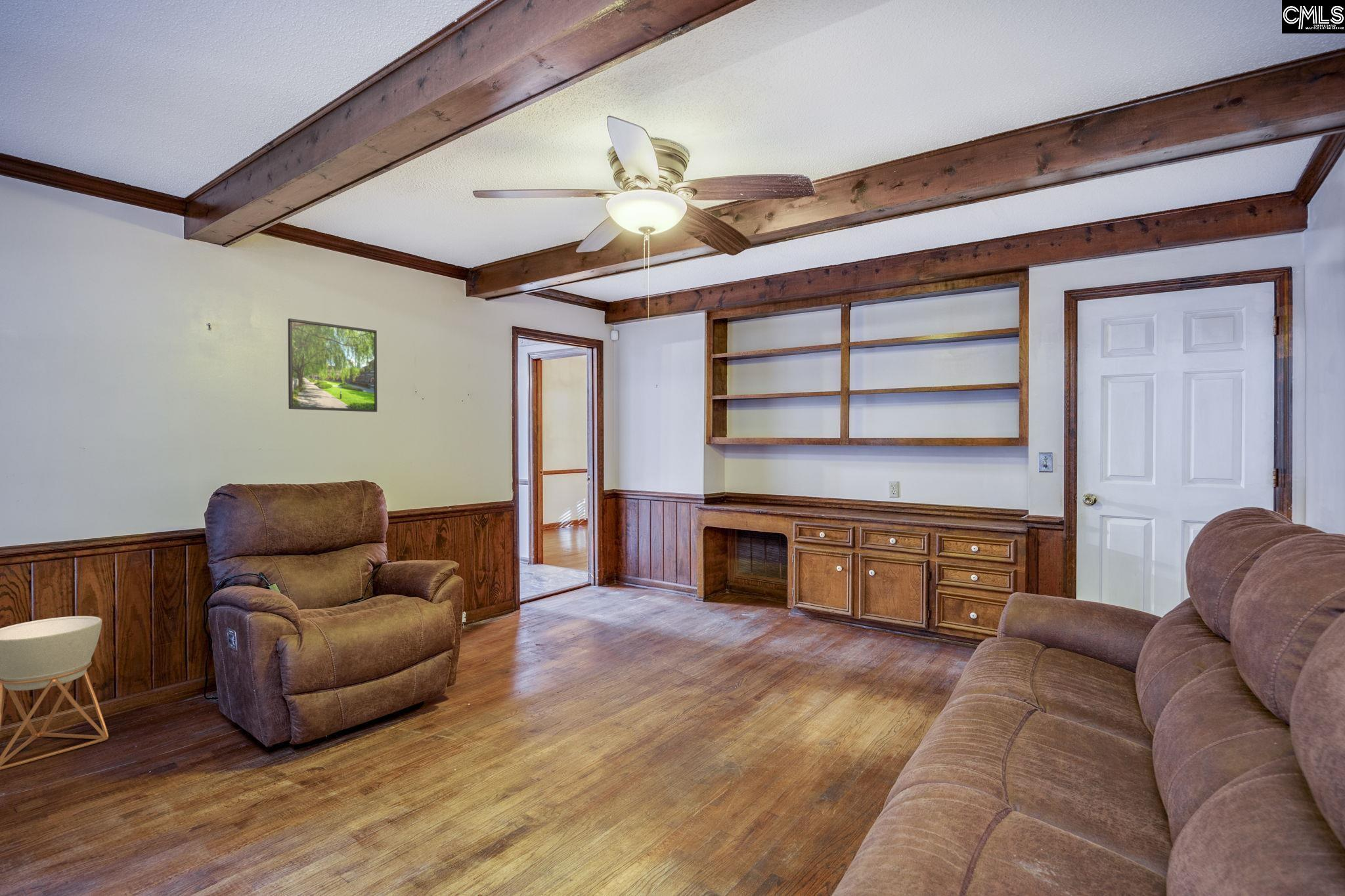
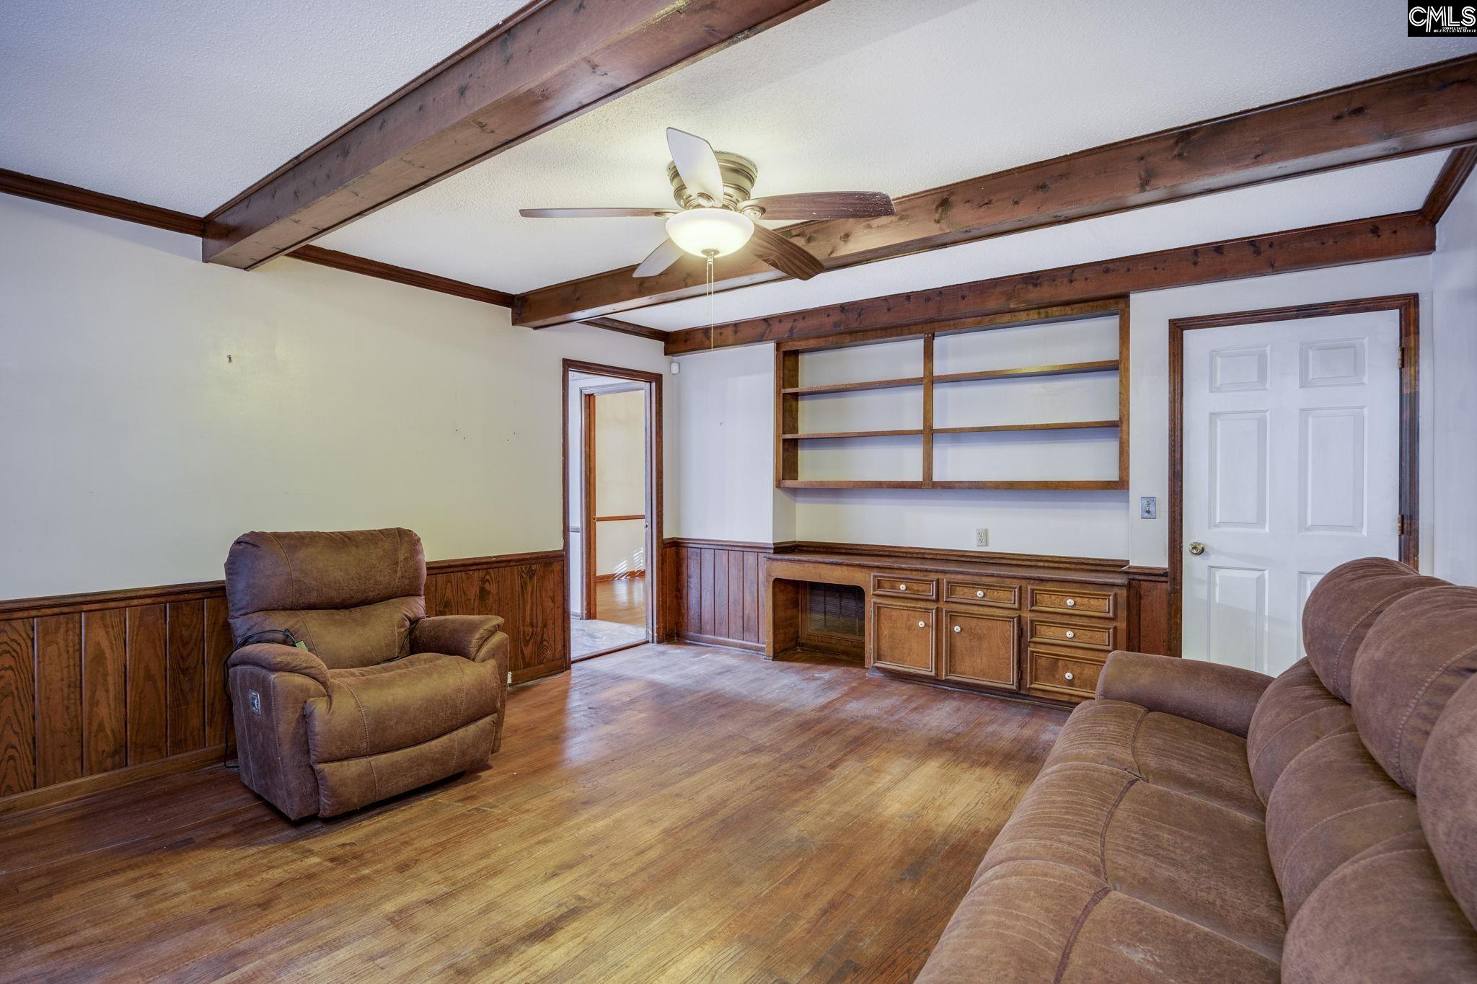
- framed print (334, 368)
- planter (47, 687)
